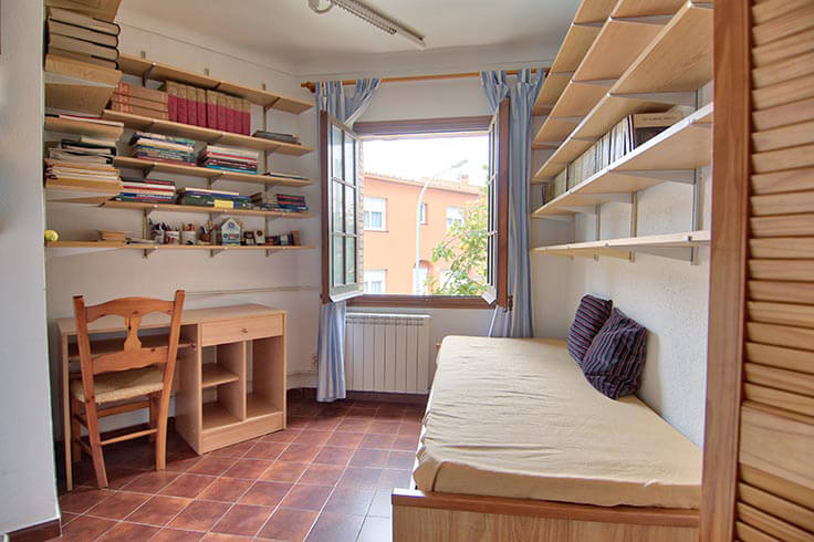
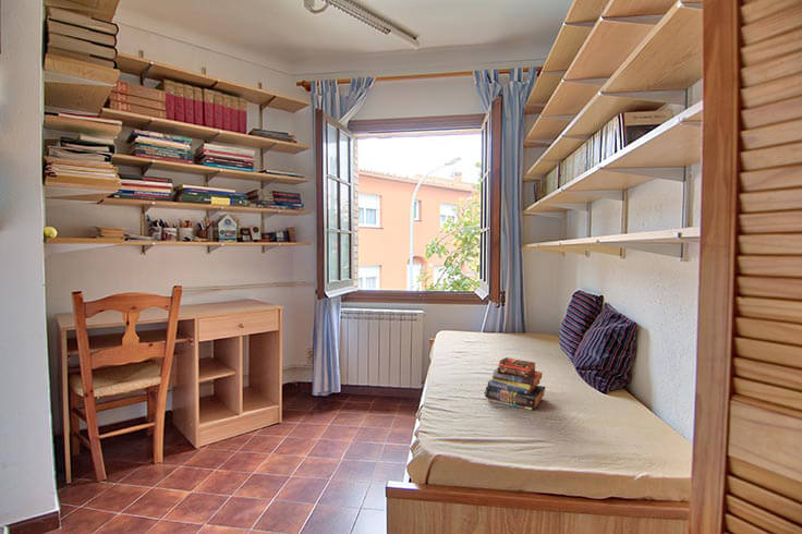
+ book (514, 379)
